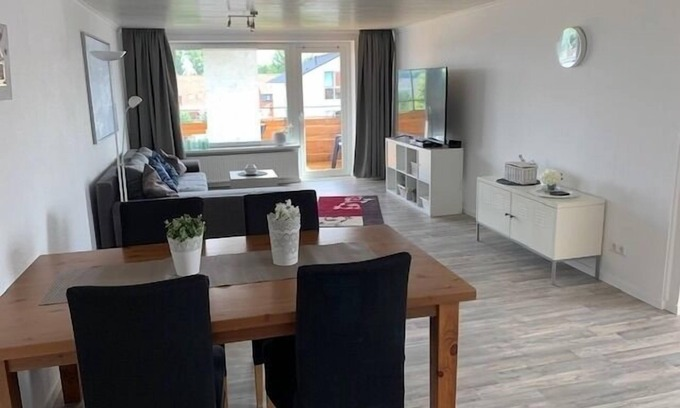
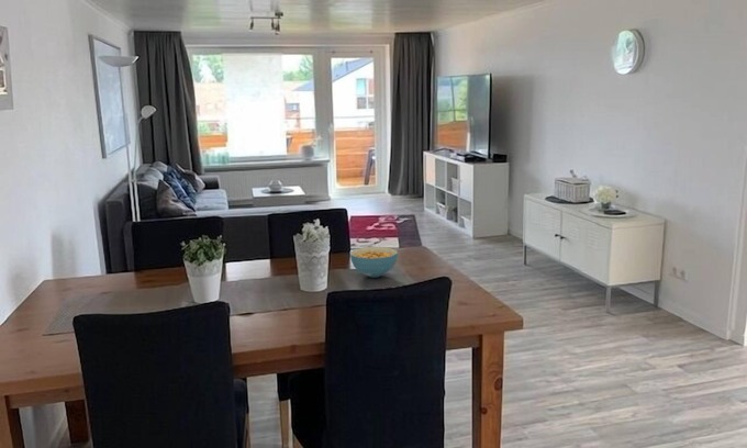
+ cereal bowl (374, 264)
